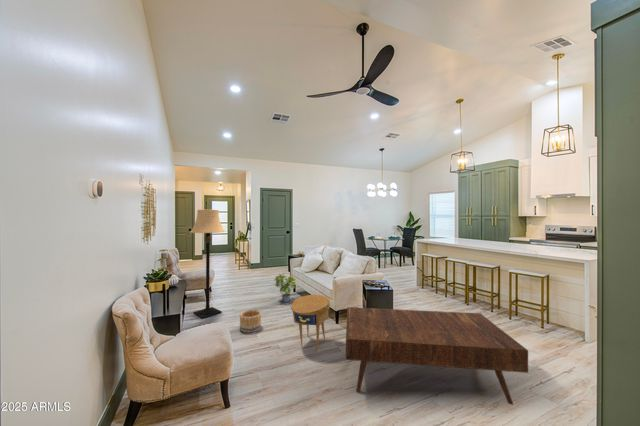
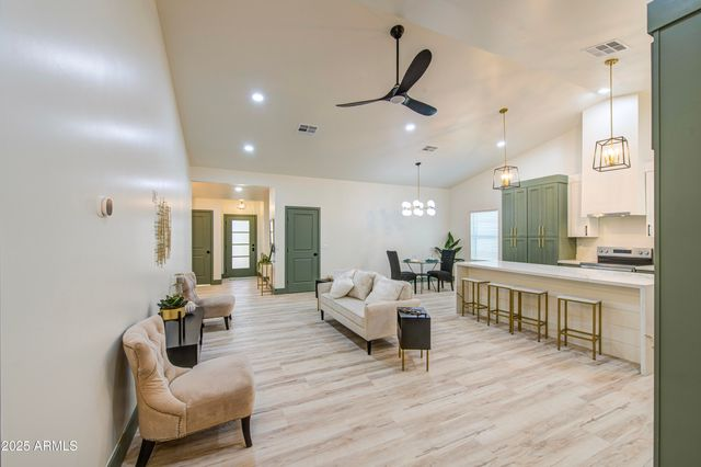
- side table (310, 321)
- potted plant (284, 287)
- coffee table (420, 347)
- lamp (207, 261)
- basket (250, 320)
